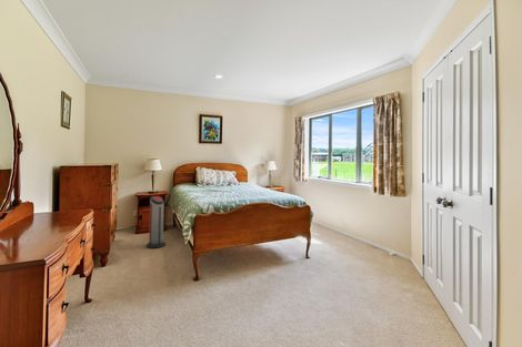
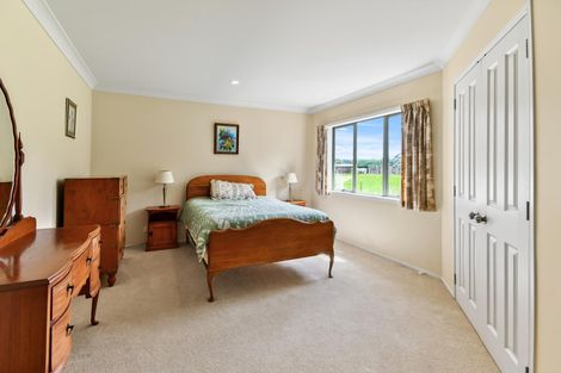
- air purifier (157, 221)
